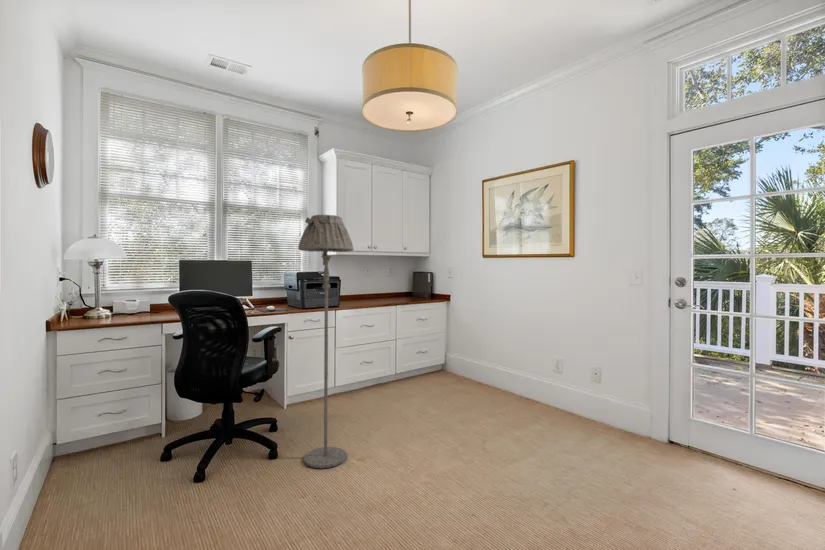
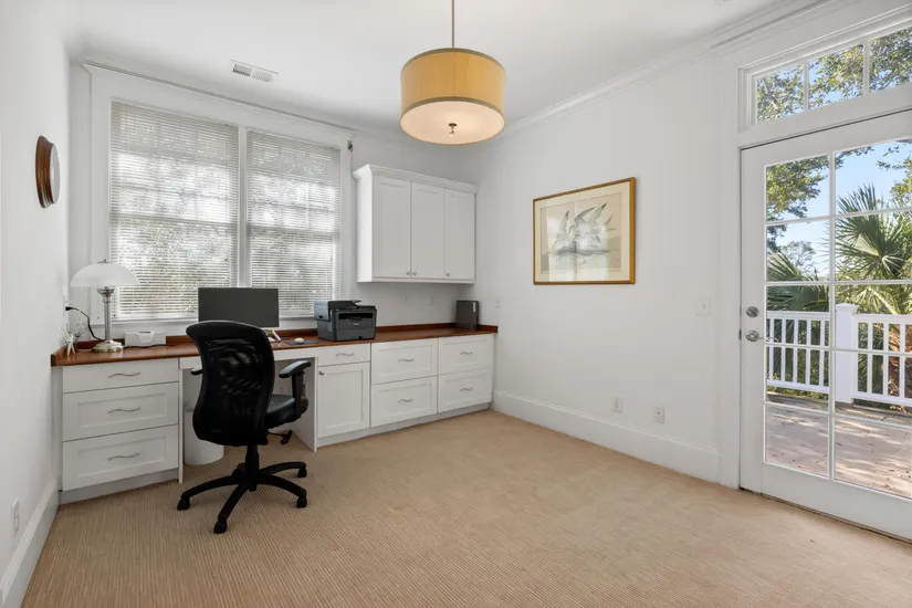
- floor lamp (325, 337)
